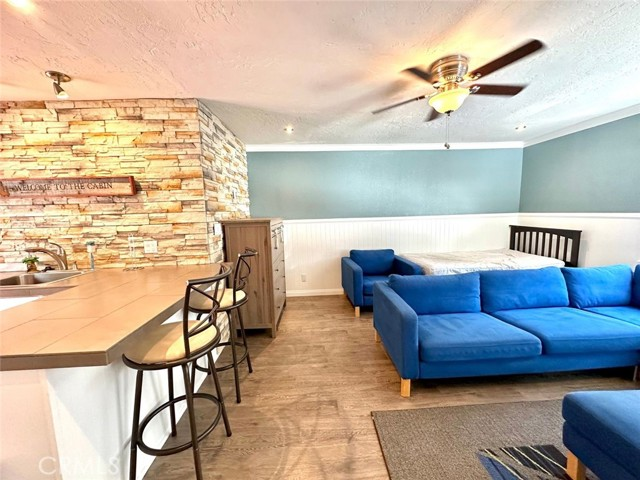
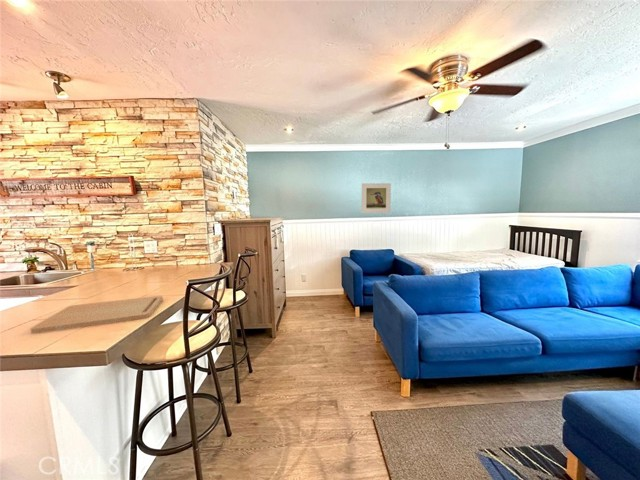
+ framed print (376, 198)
+ cutting board (107, 311)
